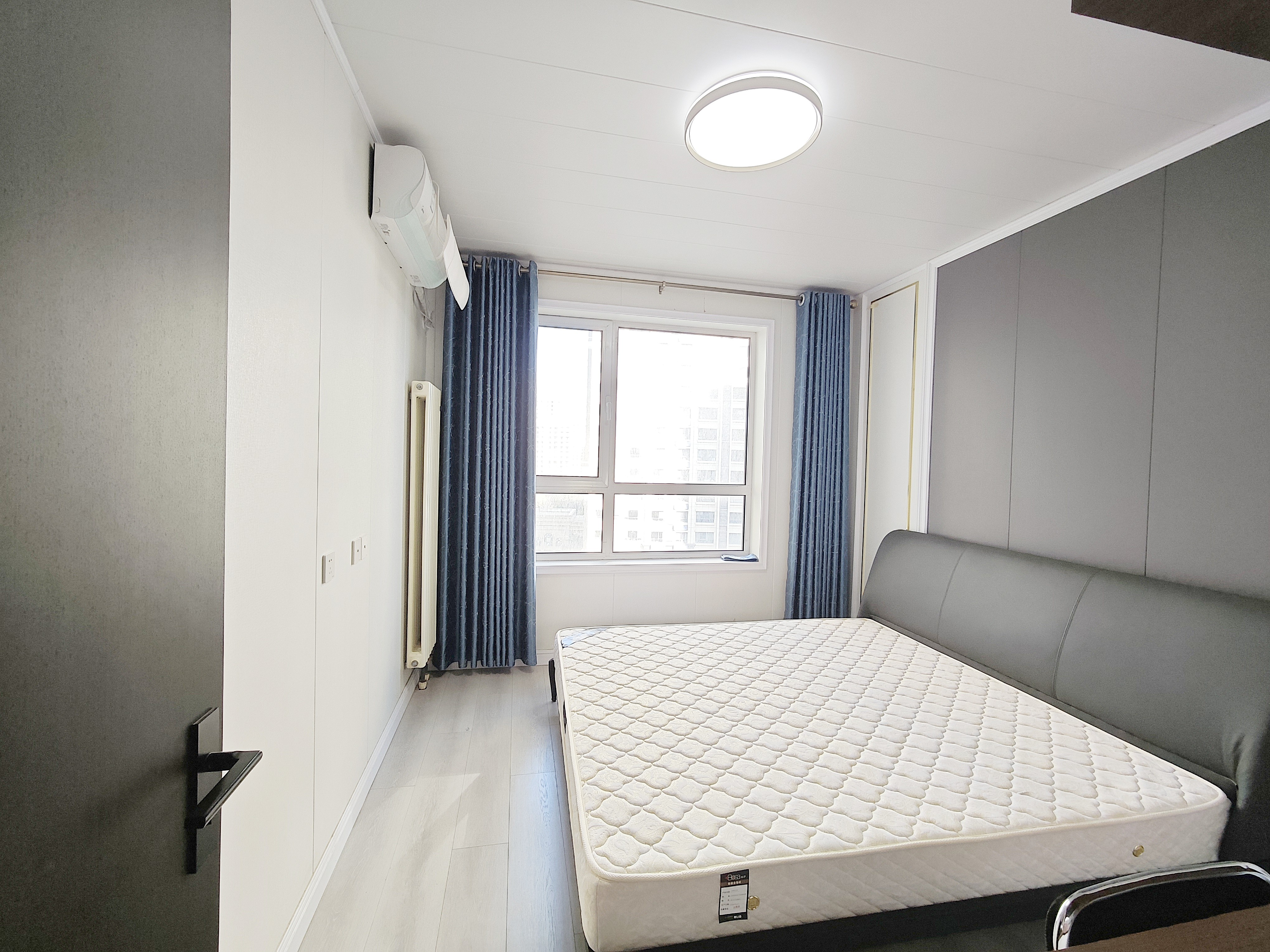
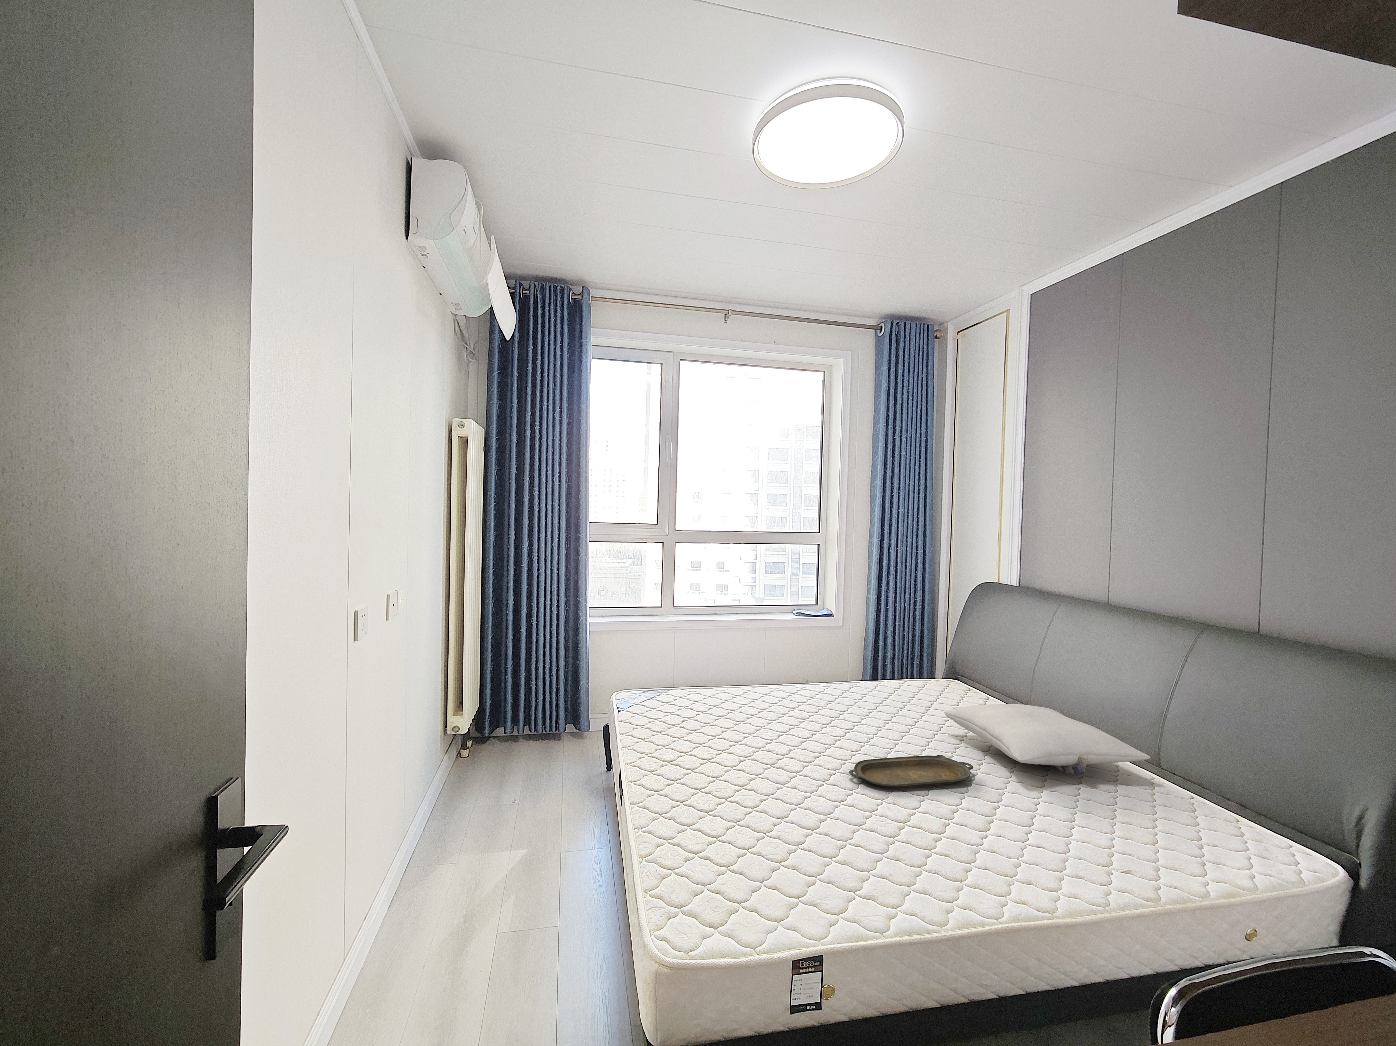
+ pillow (1038, 736)
+ serving tray (912, 772)
